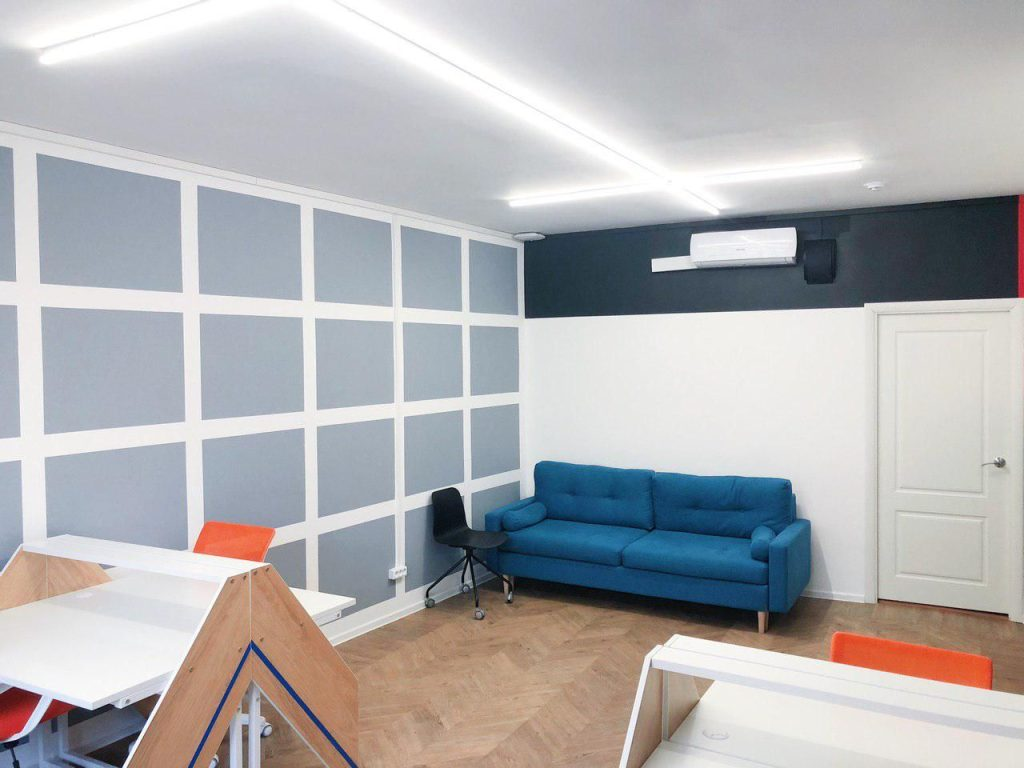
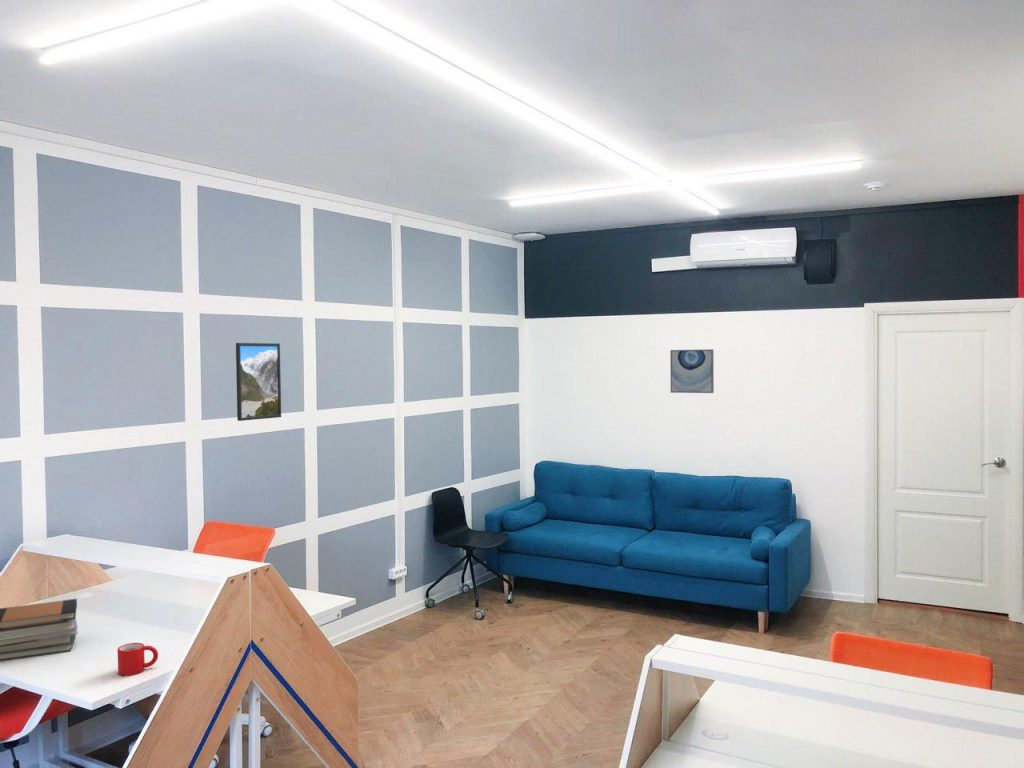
+ wall art (691, 371)
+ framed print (259, 381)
+ book stack (32, 629)
+ mug (138, 657)
